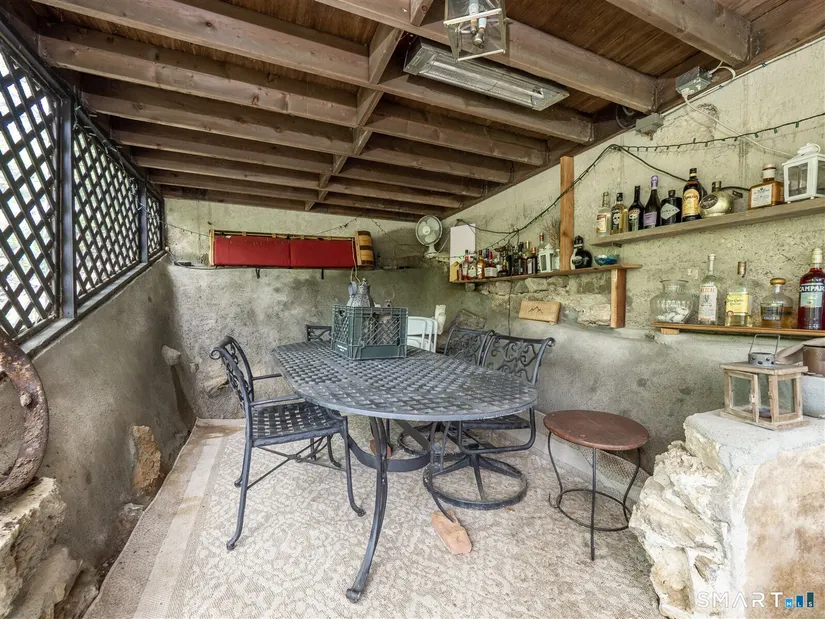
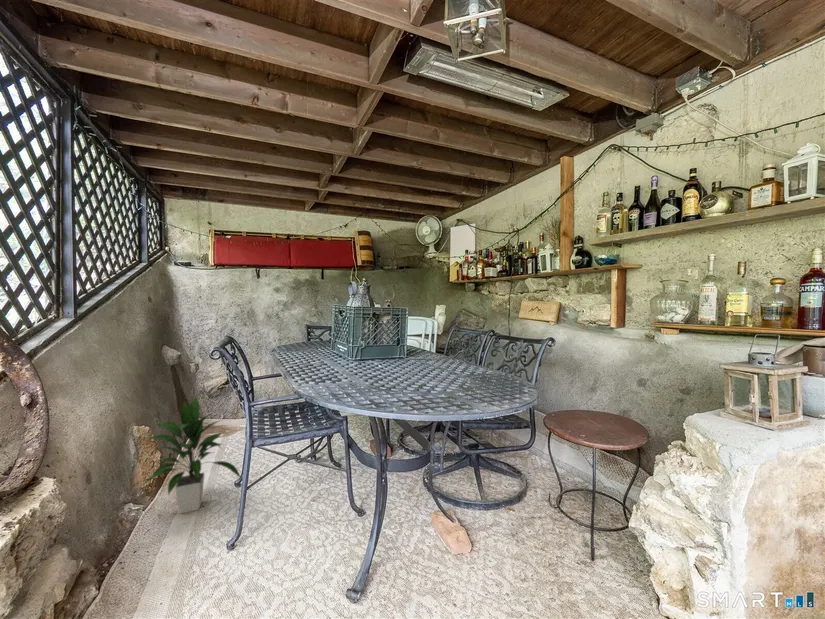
+ indoor plant (192, 455)
